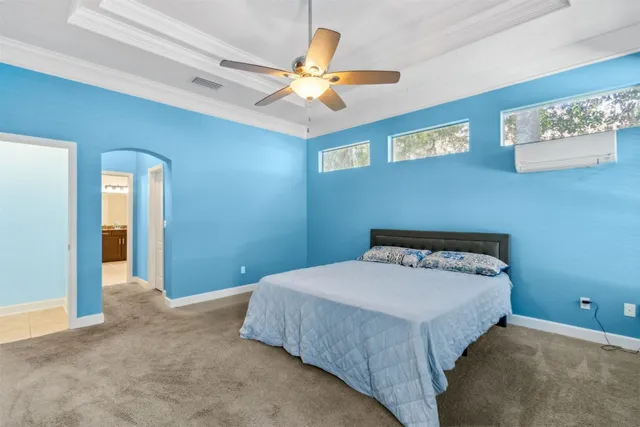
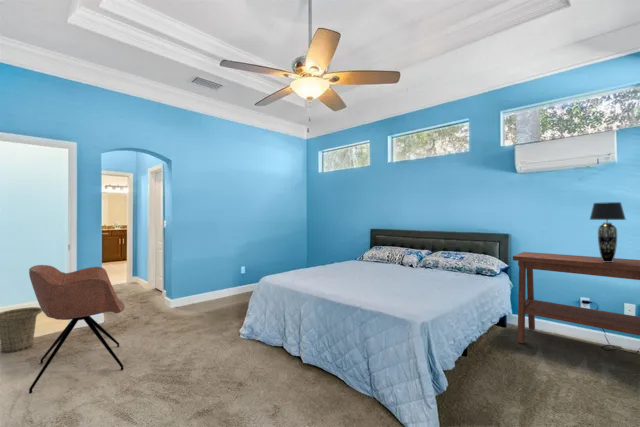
+ table lamp (607, 232)
+ side table (581, 307)
+ armchair (80, 315)
+ basket (17, 330)
